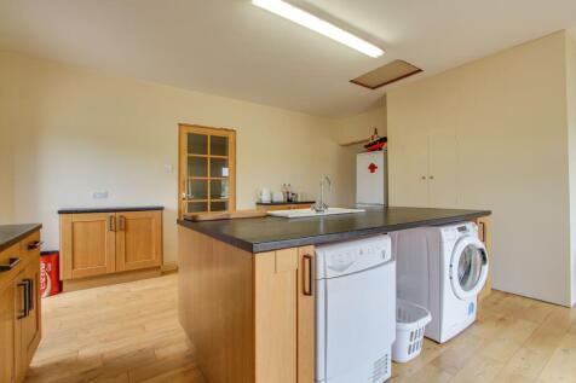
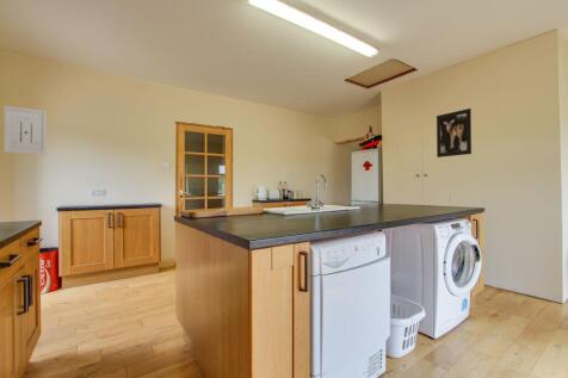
+ wall art (452, 134)
+ wall art (25, 130)
